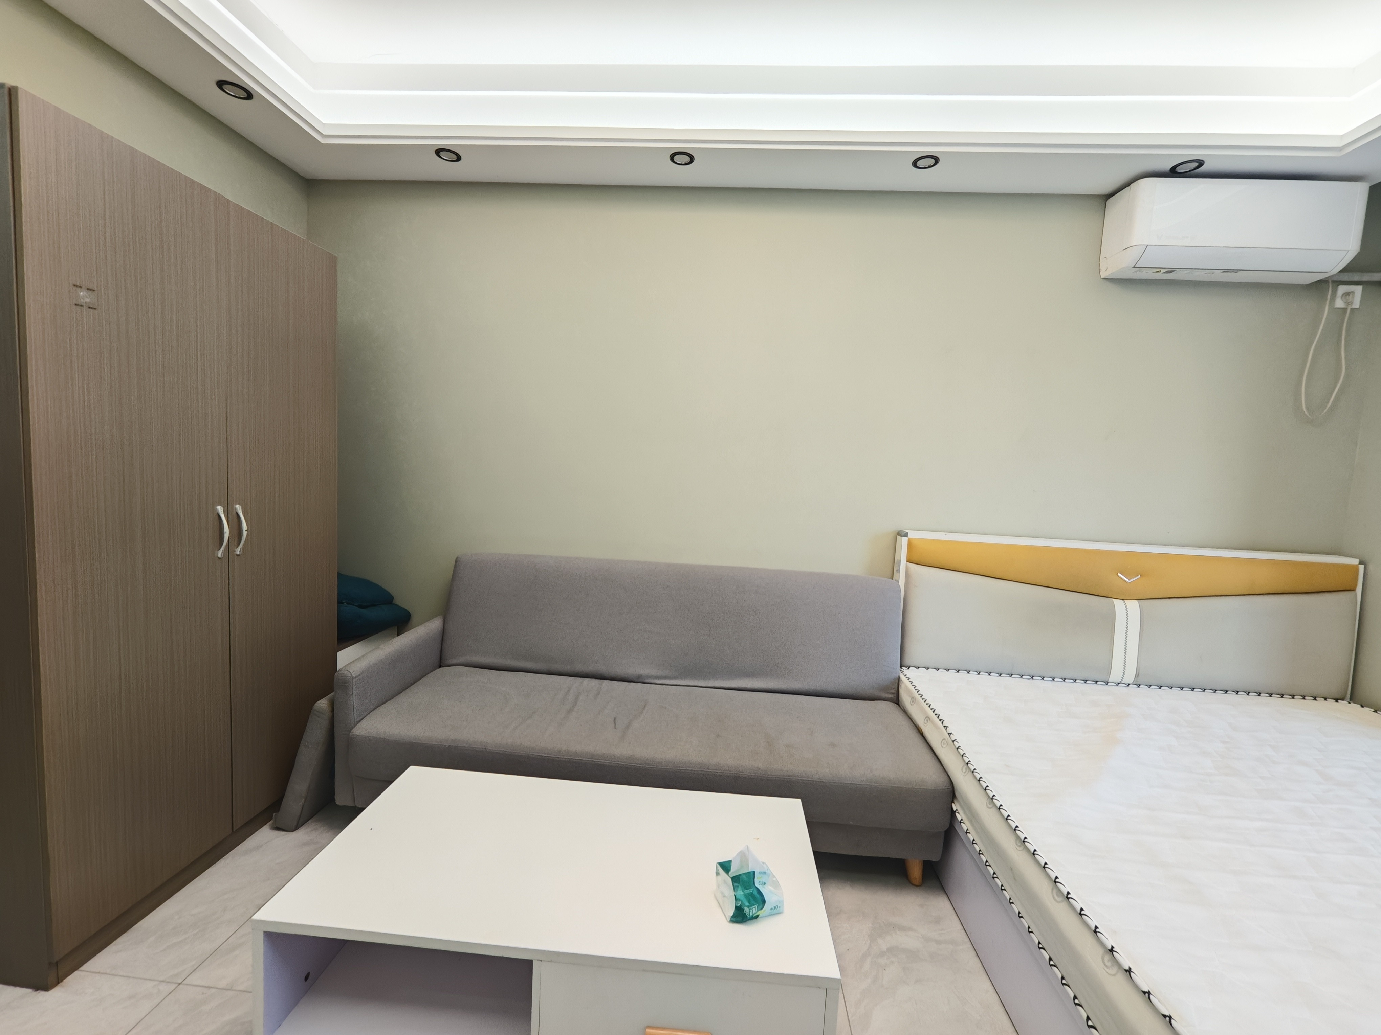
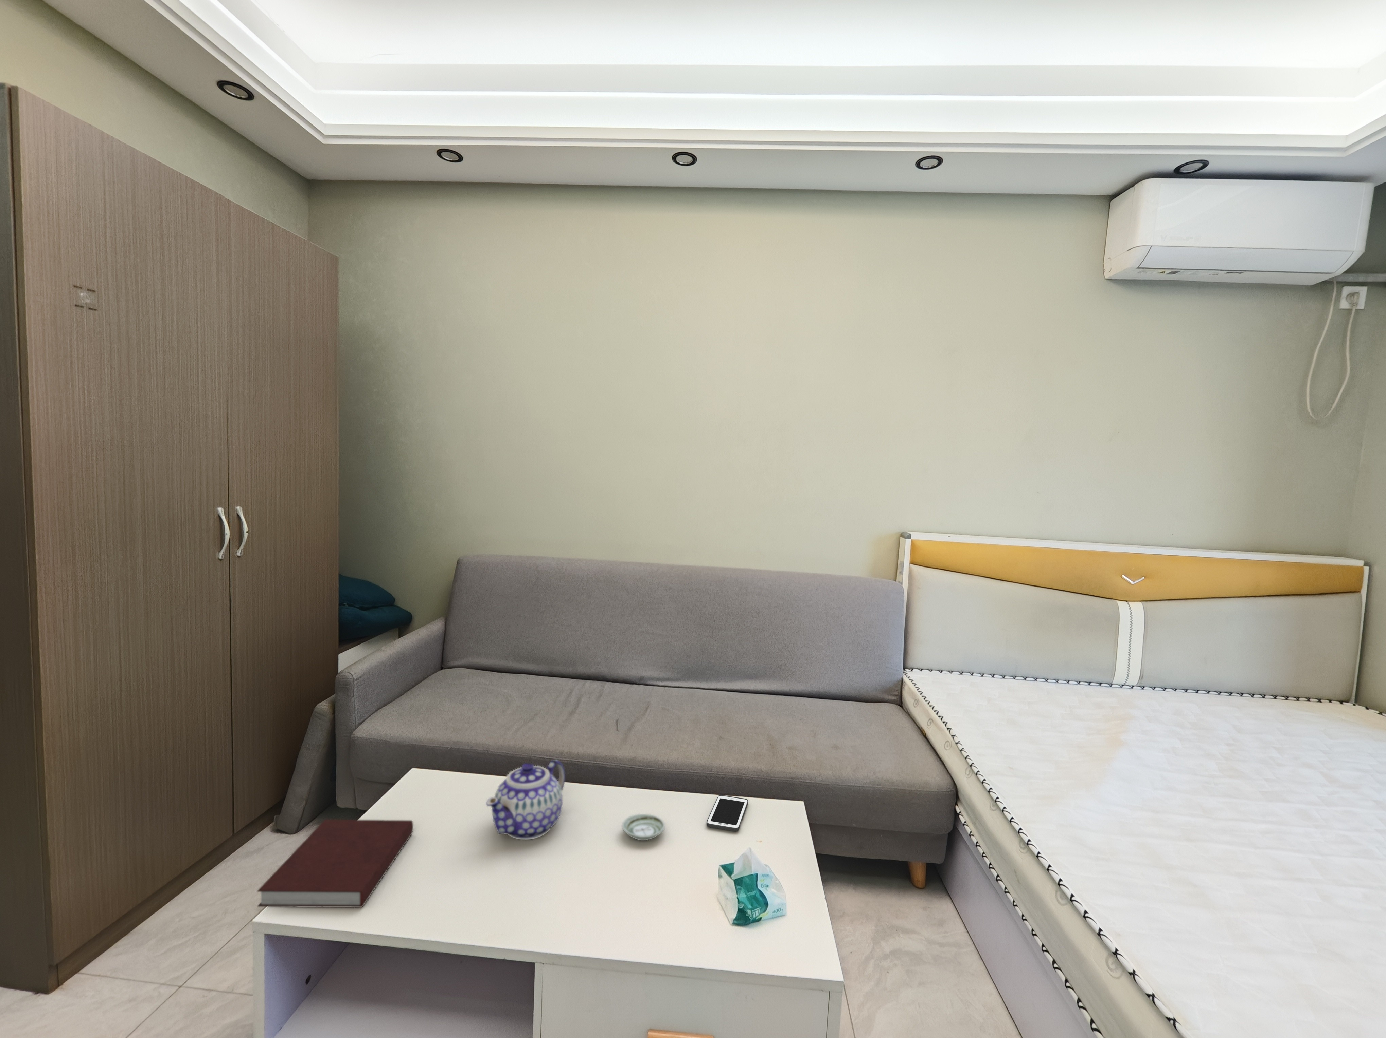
+ notebook (343, 859)
+ cell phone (728, 812)
+ teapot (528, 796)
+ saucer (644, 830)
